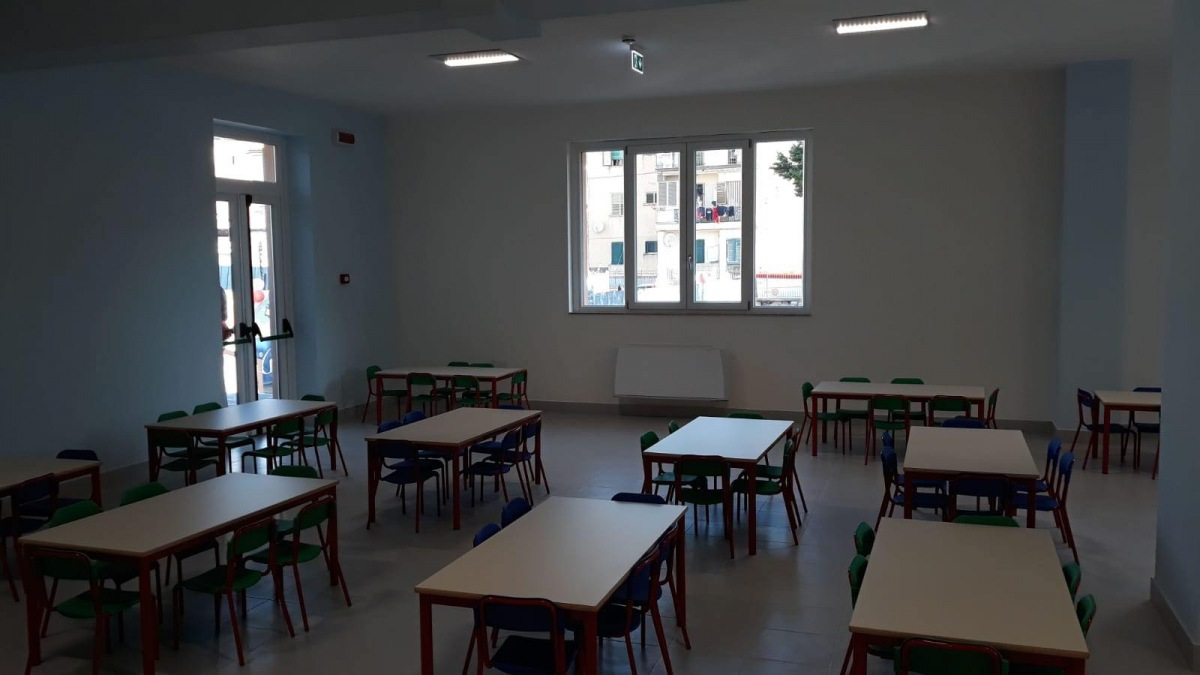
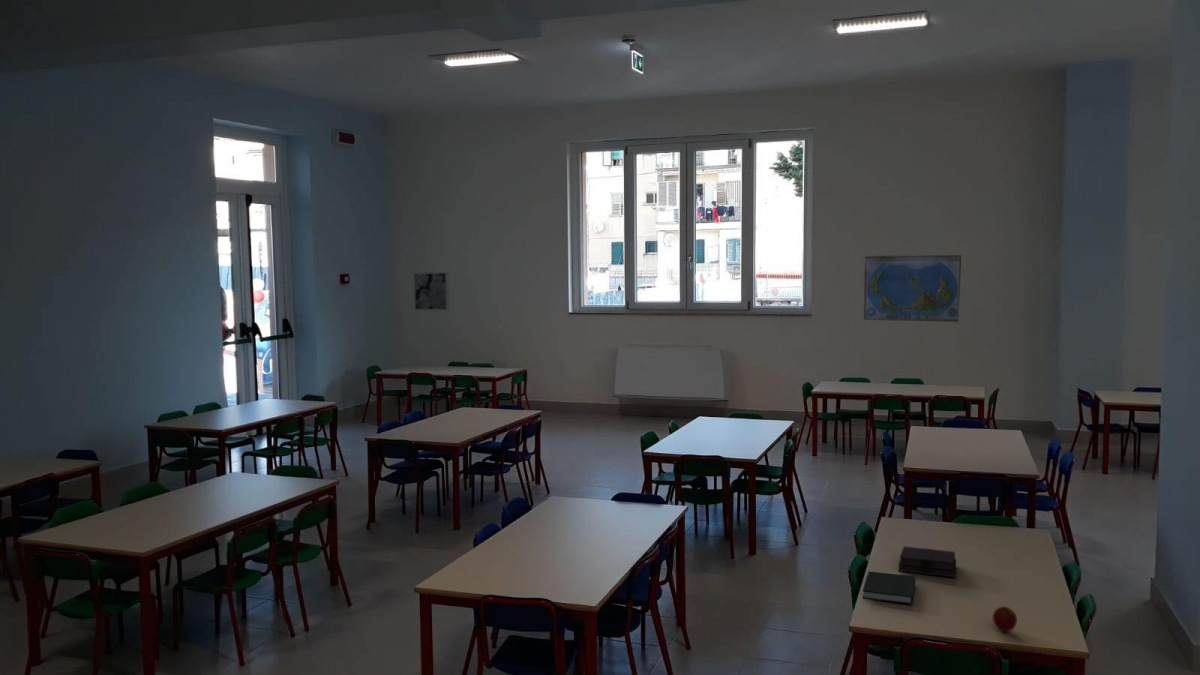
+ book (889, 587)
+ wall art (431, 291)
+ apple (1004, 618)
+ world map (911, 288)
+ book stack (927, 560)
